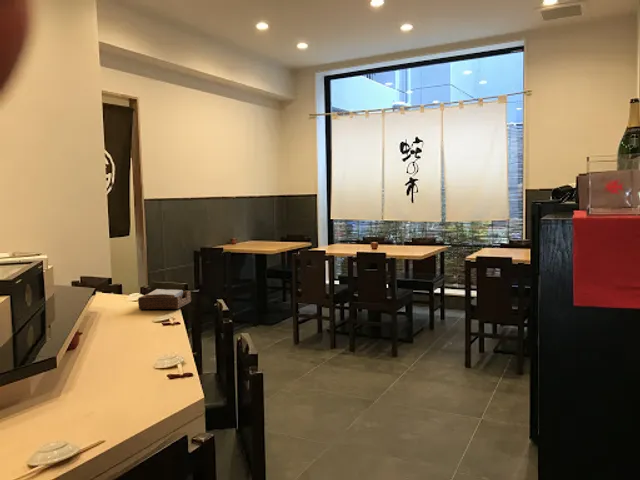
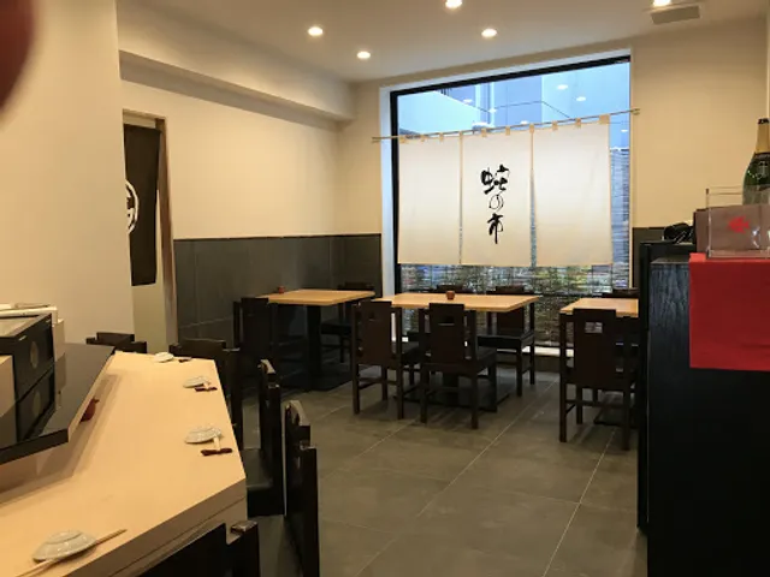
- napkin holder (165, 298)
